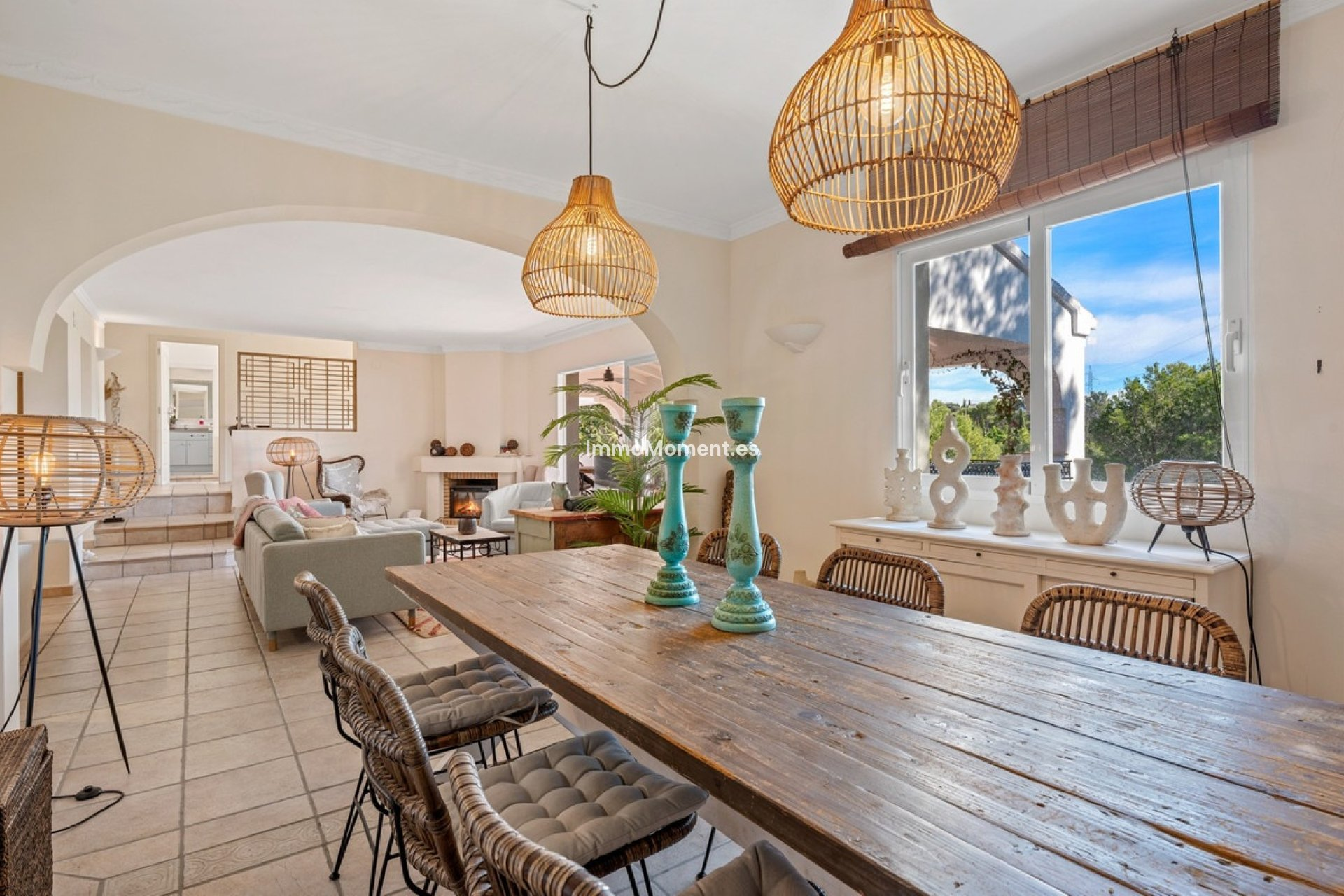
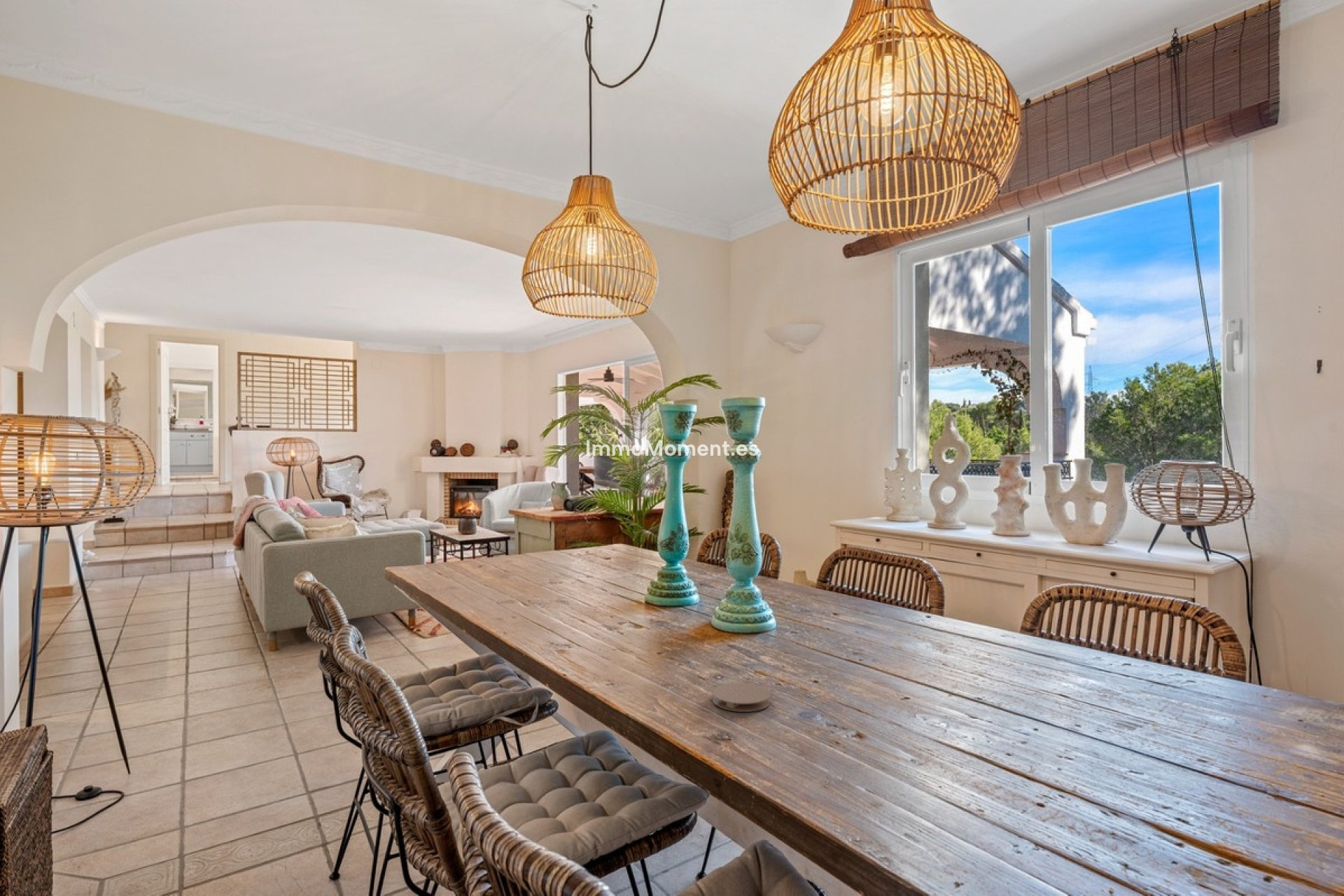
+ coaster (741, 696)
